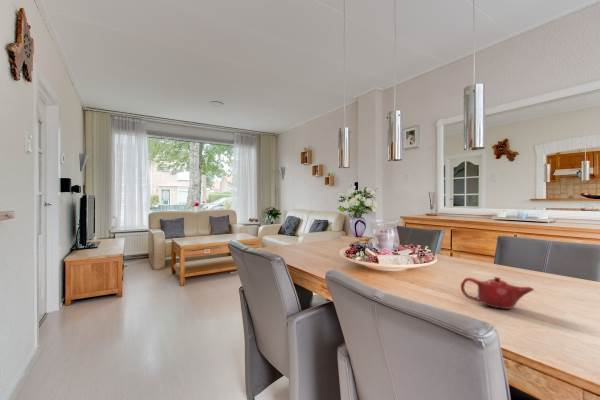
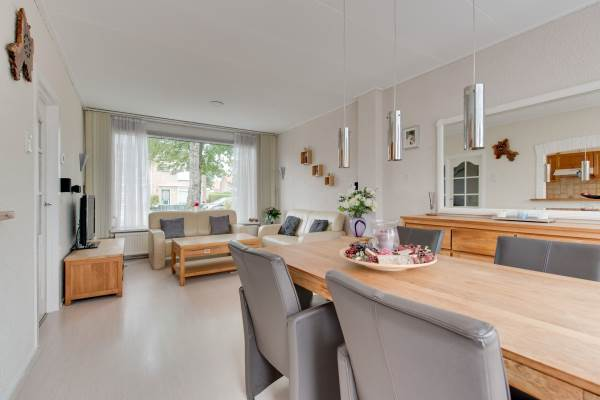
- teapot (495, 291)
